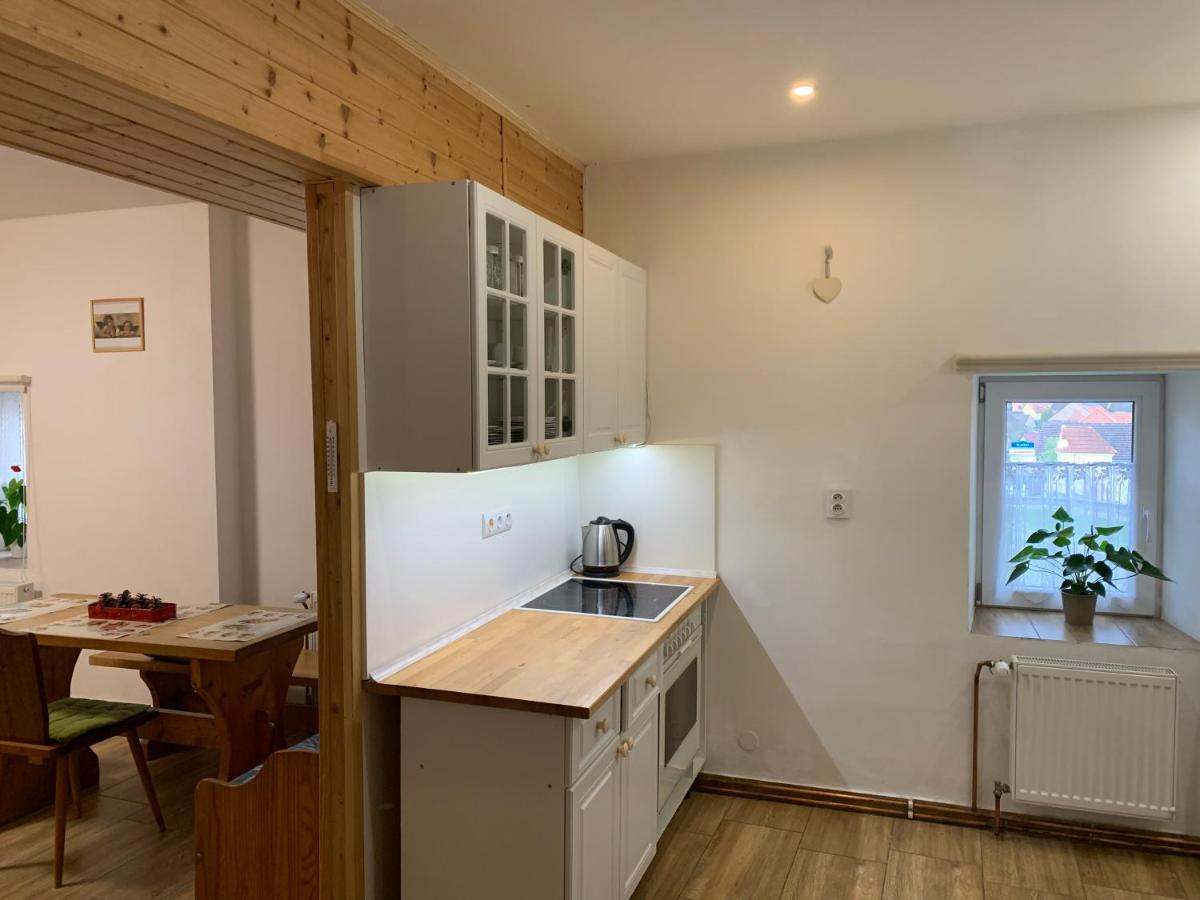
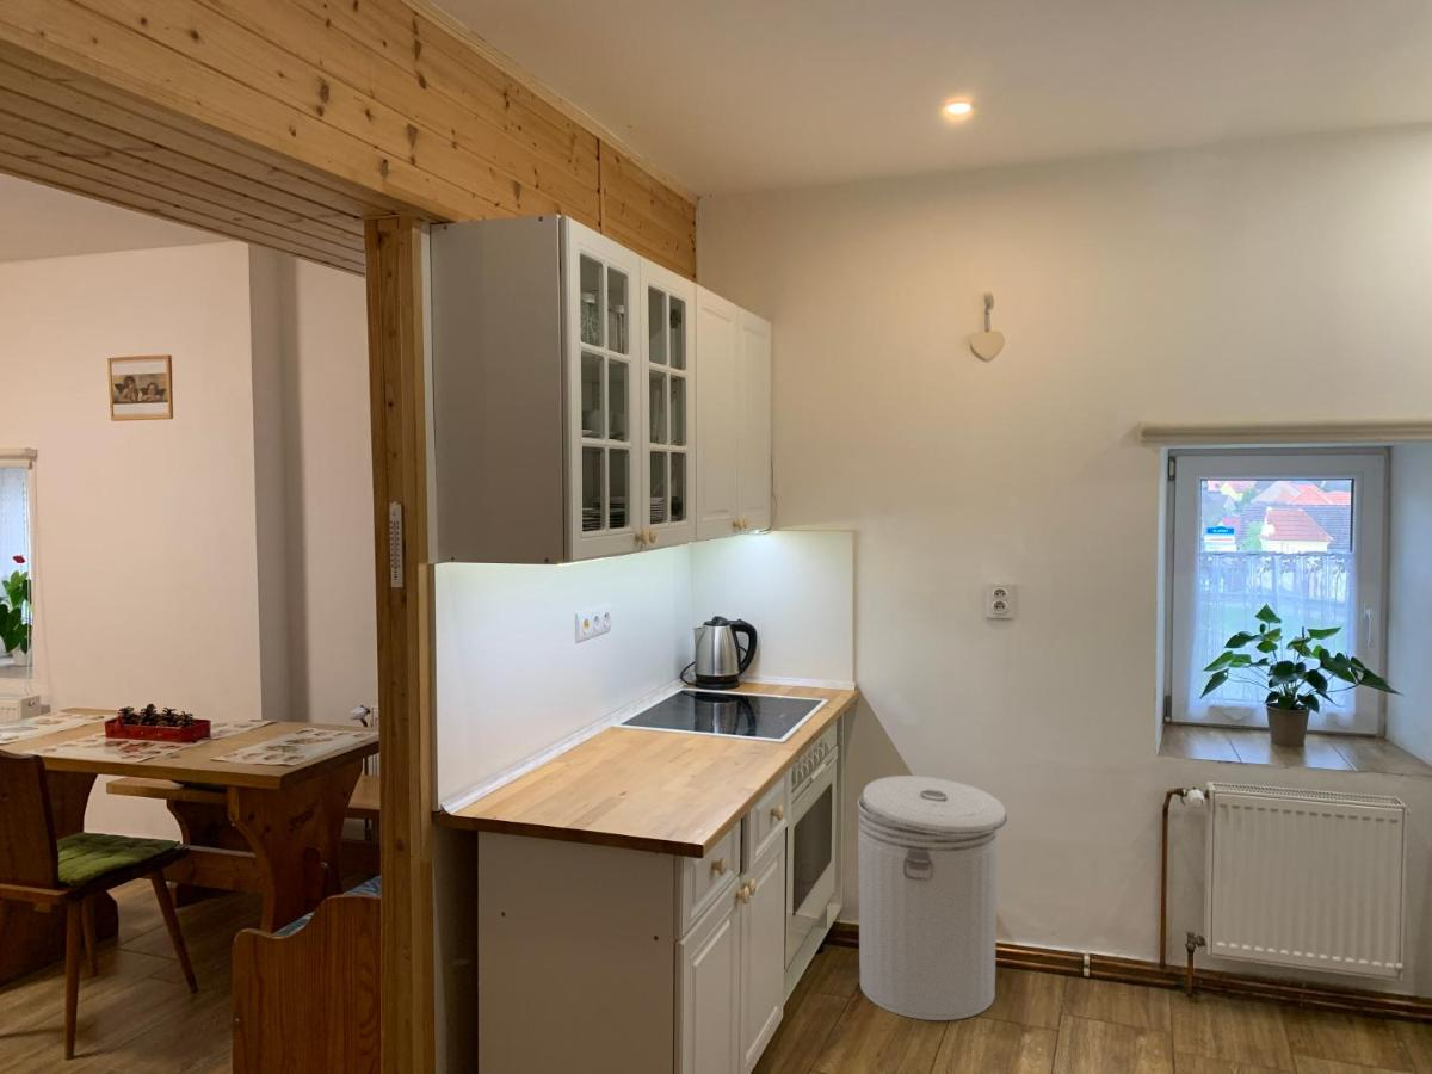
+ can (931, 889)
